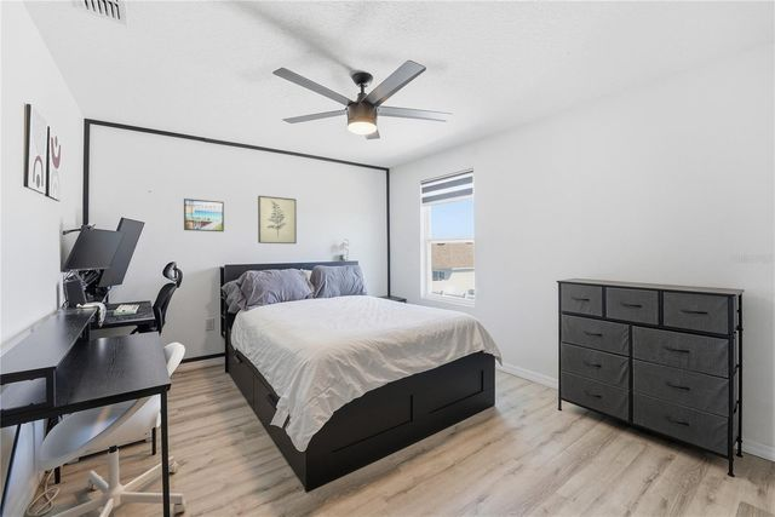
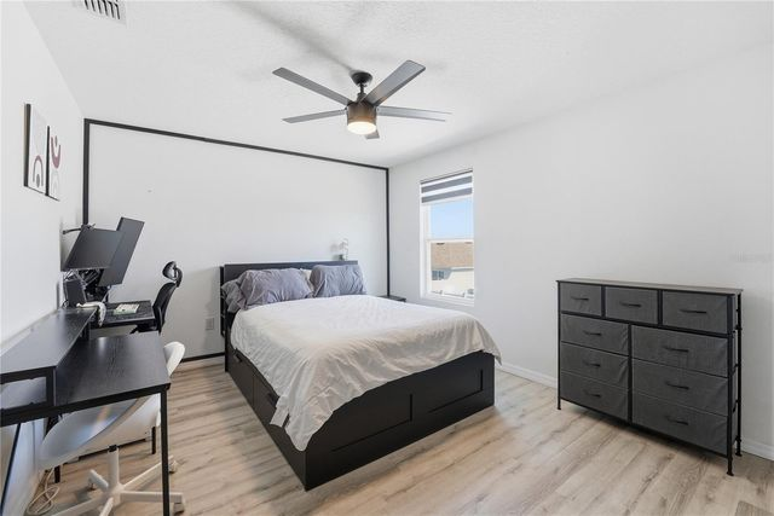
- wall art (277, 220)
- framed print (203, 216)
